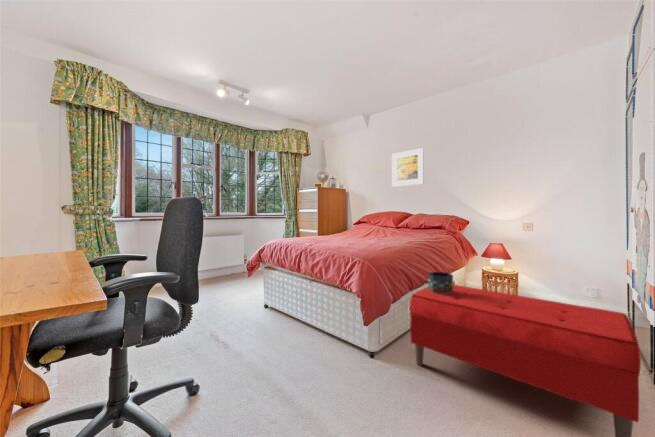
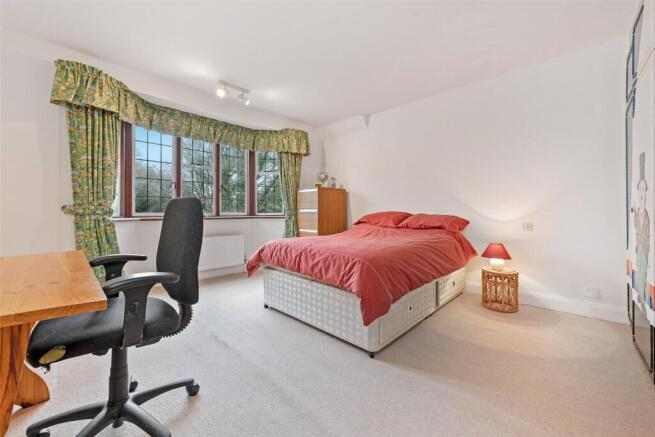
- decorative box (440, 282)
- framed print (407, 168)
- bench (506, 342)
